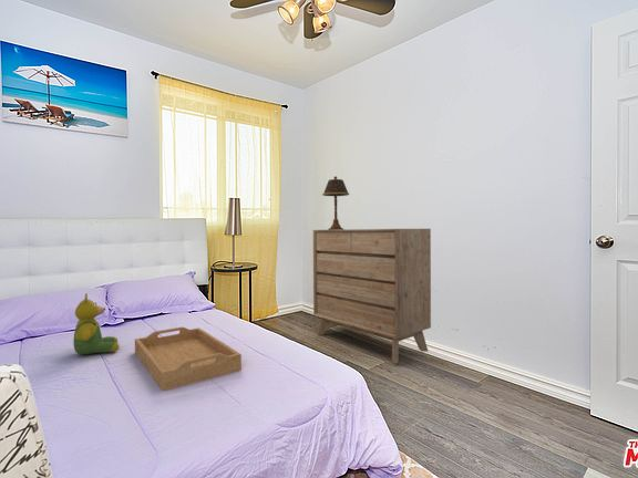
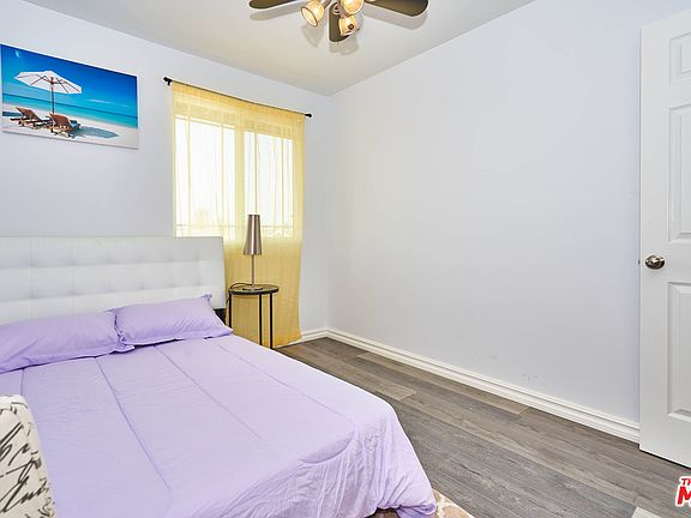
- table lamp (336, 202)
- serving tray (184, 351)
- teddy bear (95, 322)
- dresser (367, 285)
